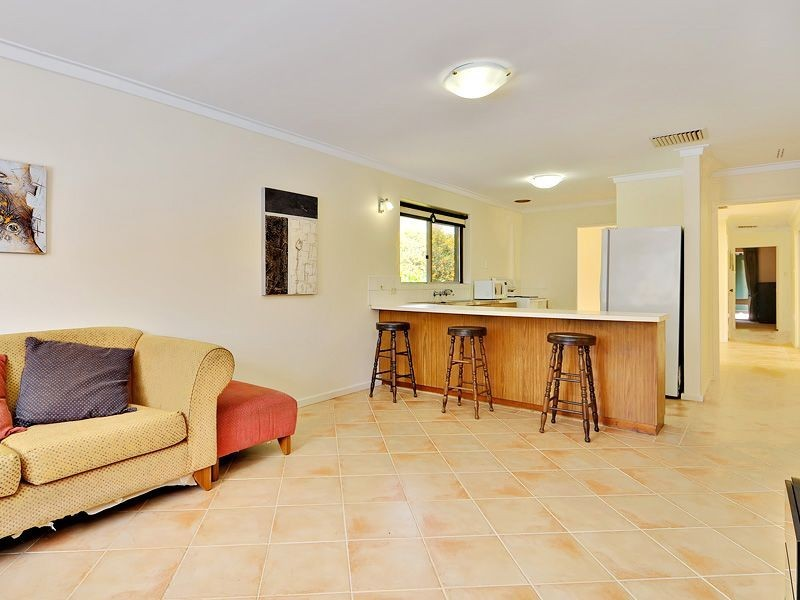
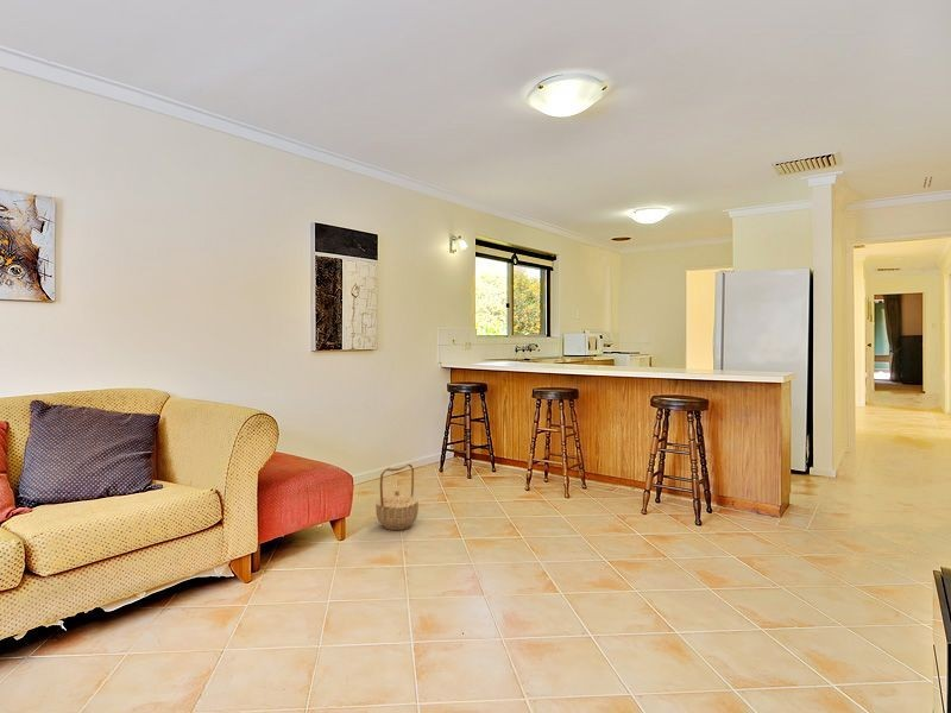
+ basket (397, 494)
